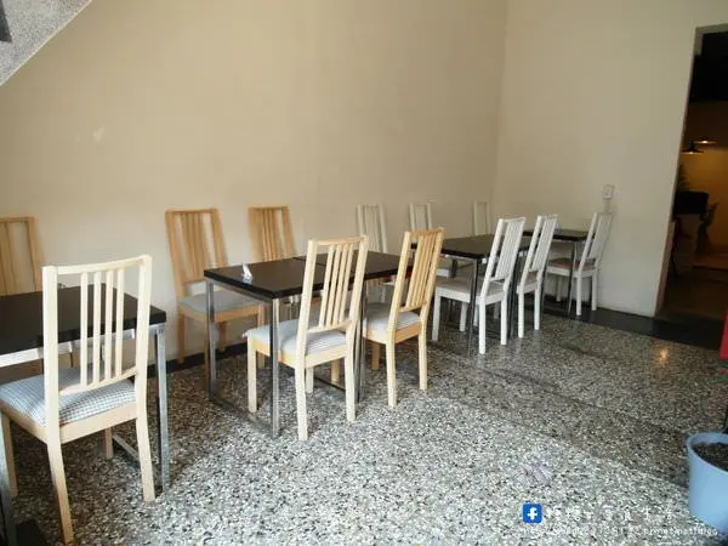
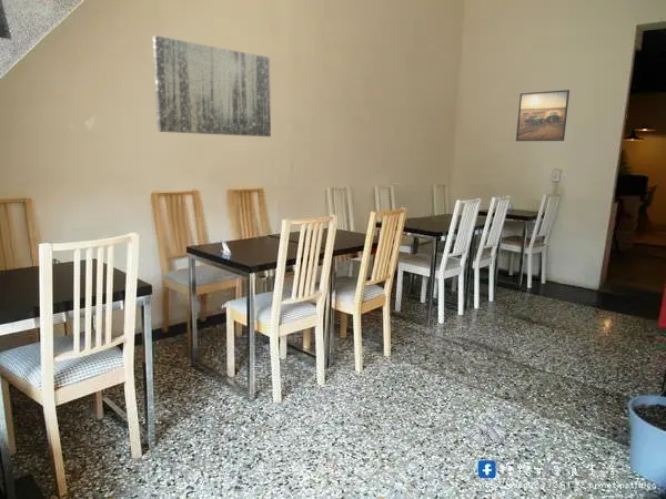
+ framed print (541, 116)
+ wall art (218, 91)
